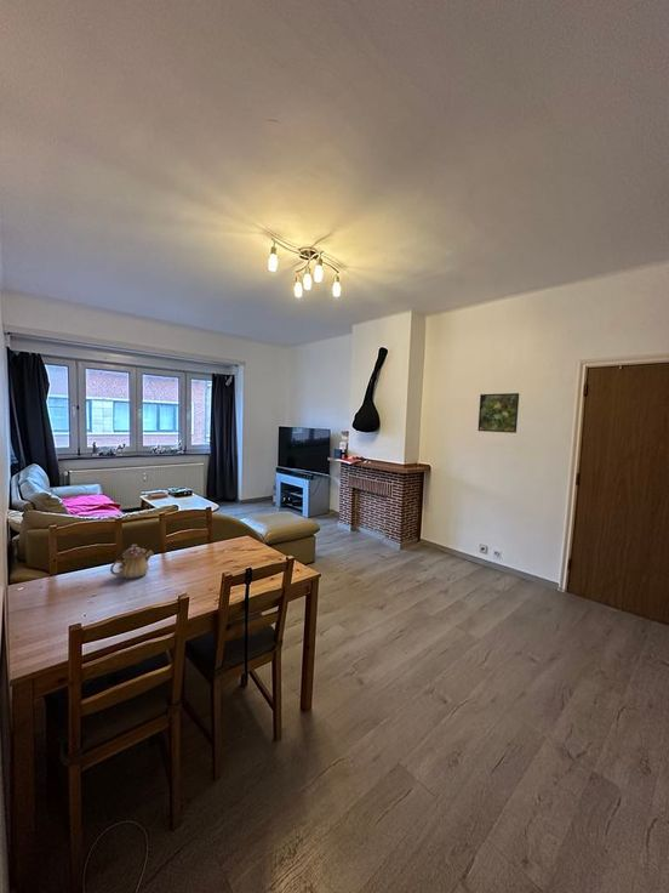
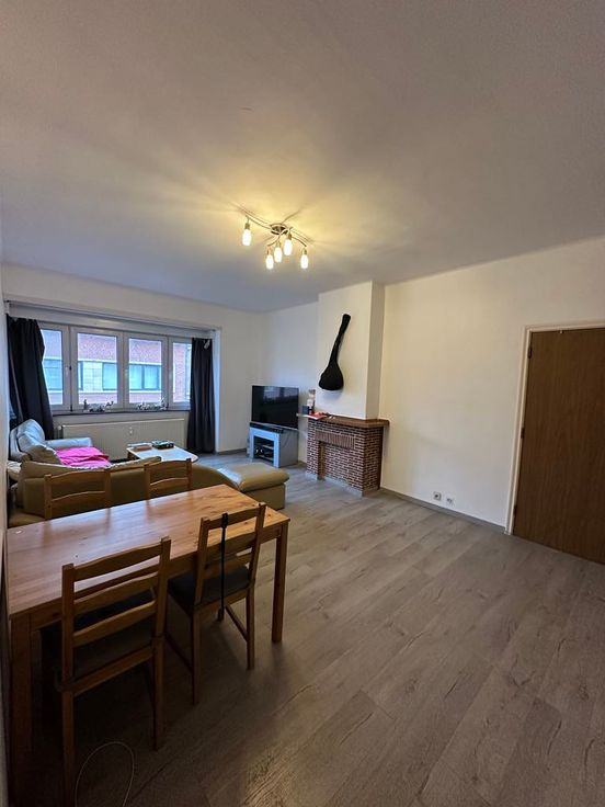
- teapot (132, 559)
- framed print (497, 413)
